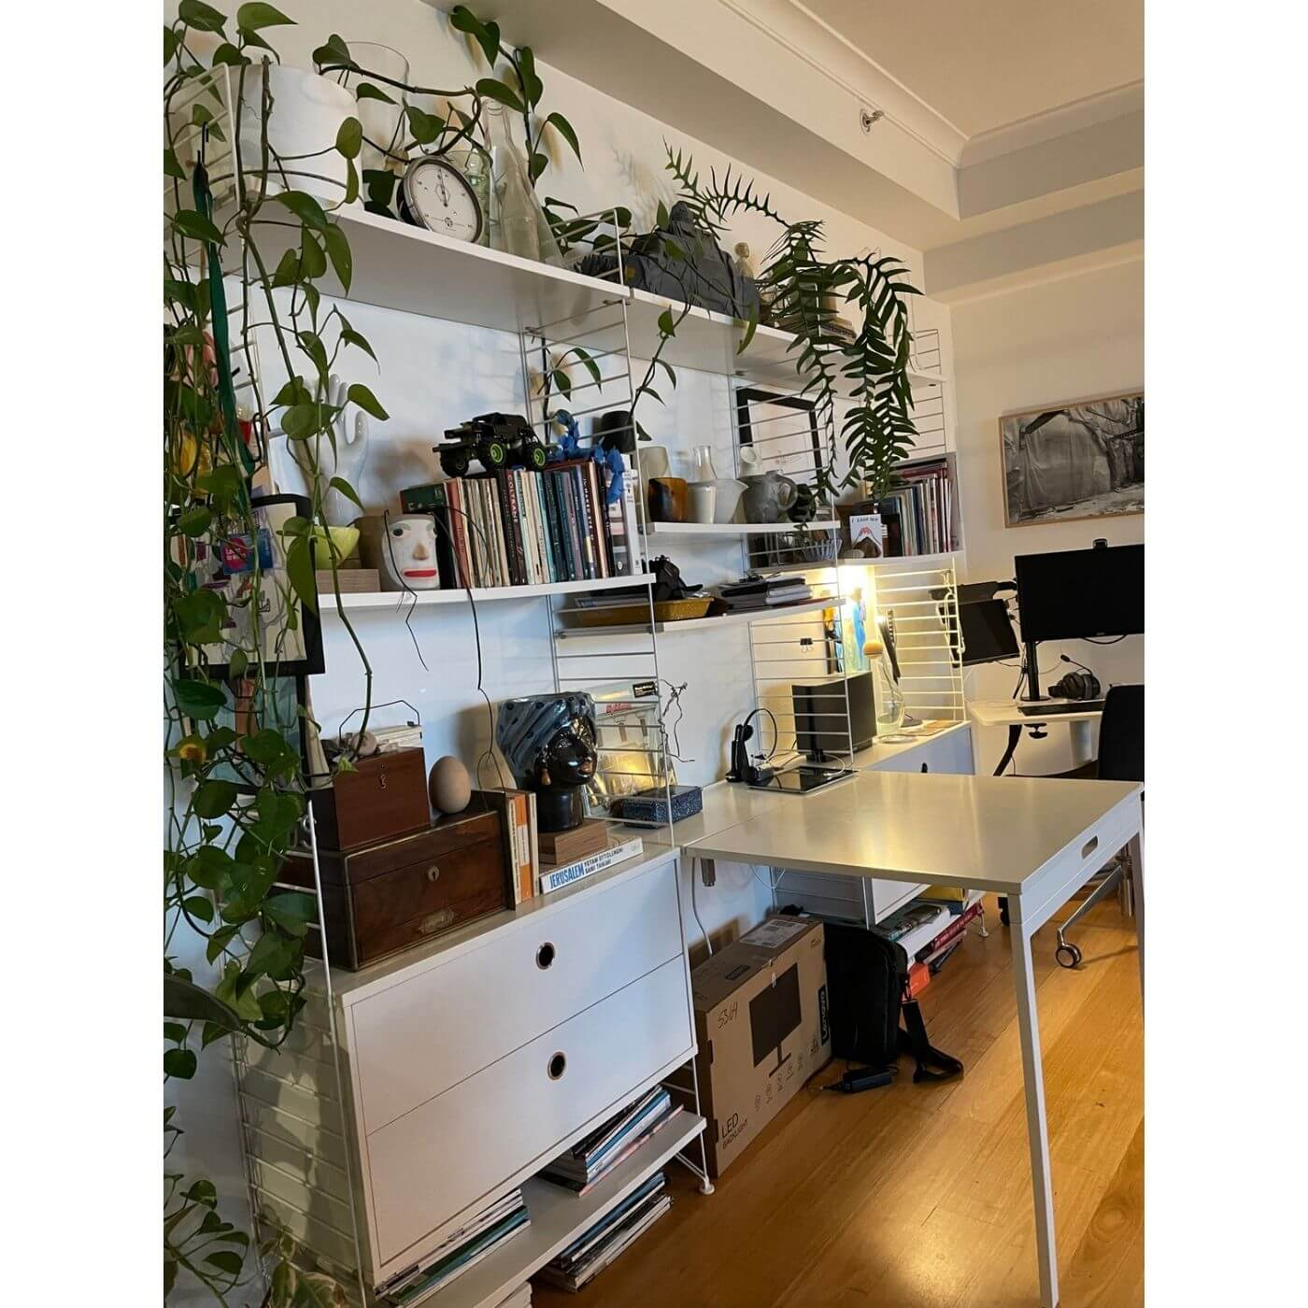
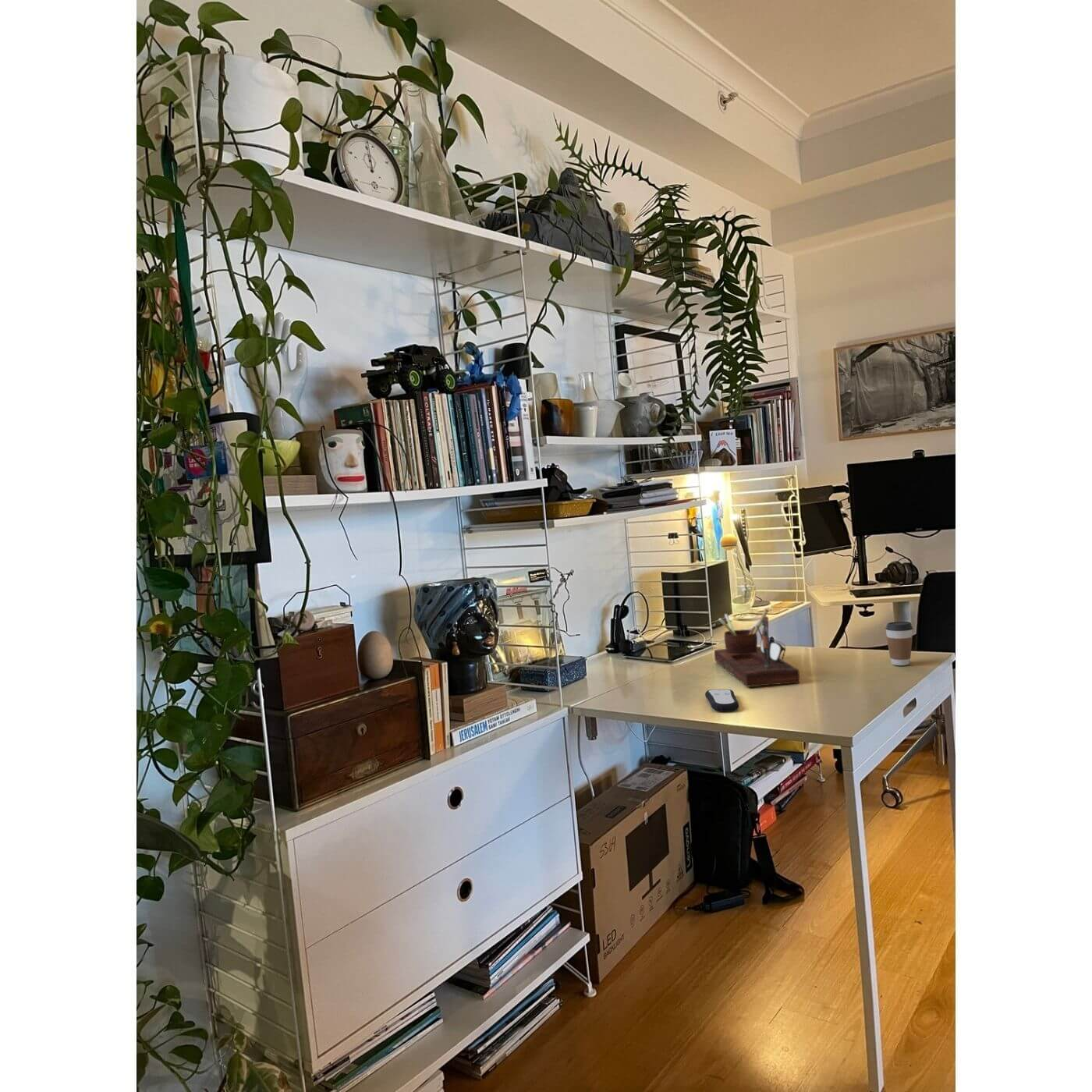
+ coffee cup (899, 643)
+ remote control (722, 699)
+ desk organizer (752, 640)
